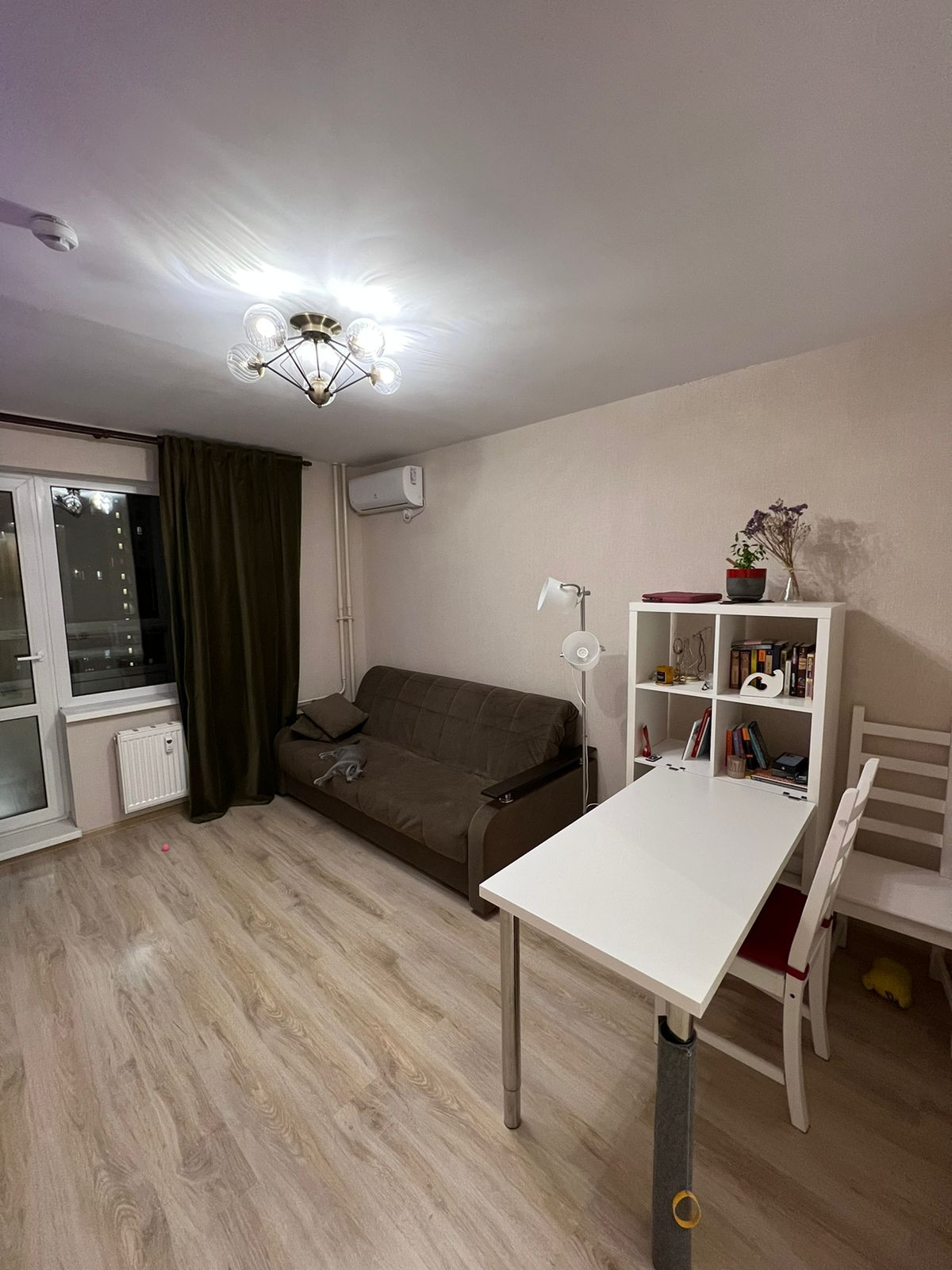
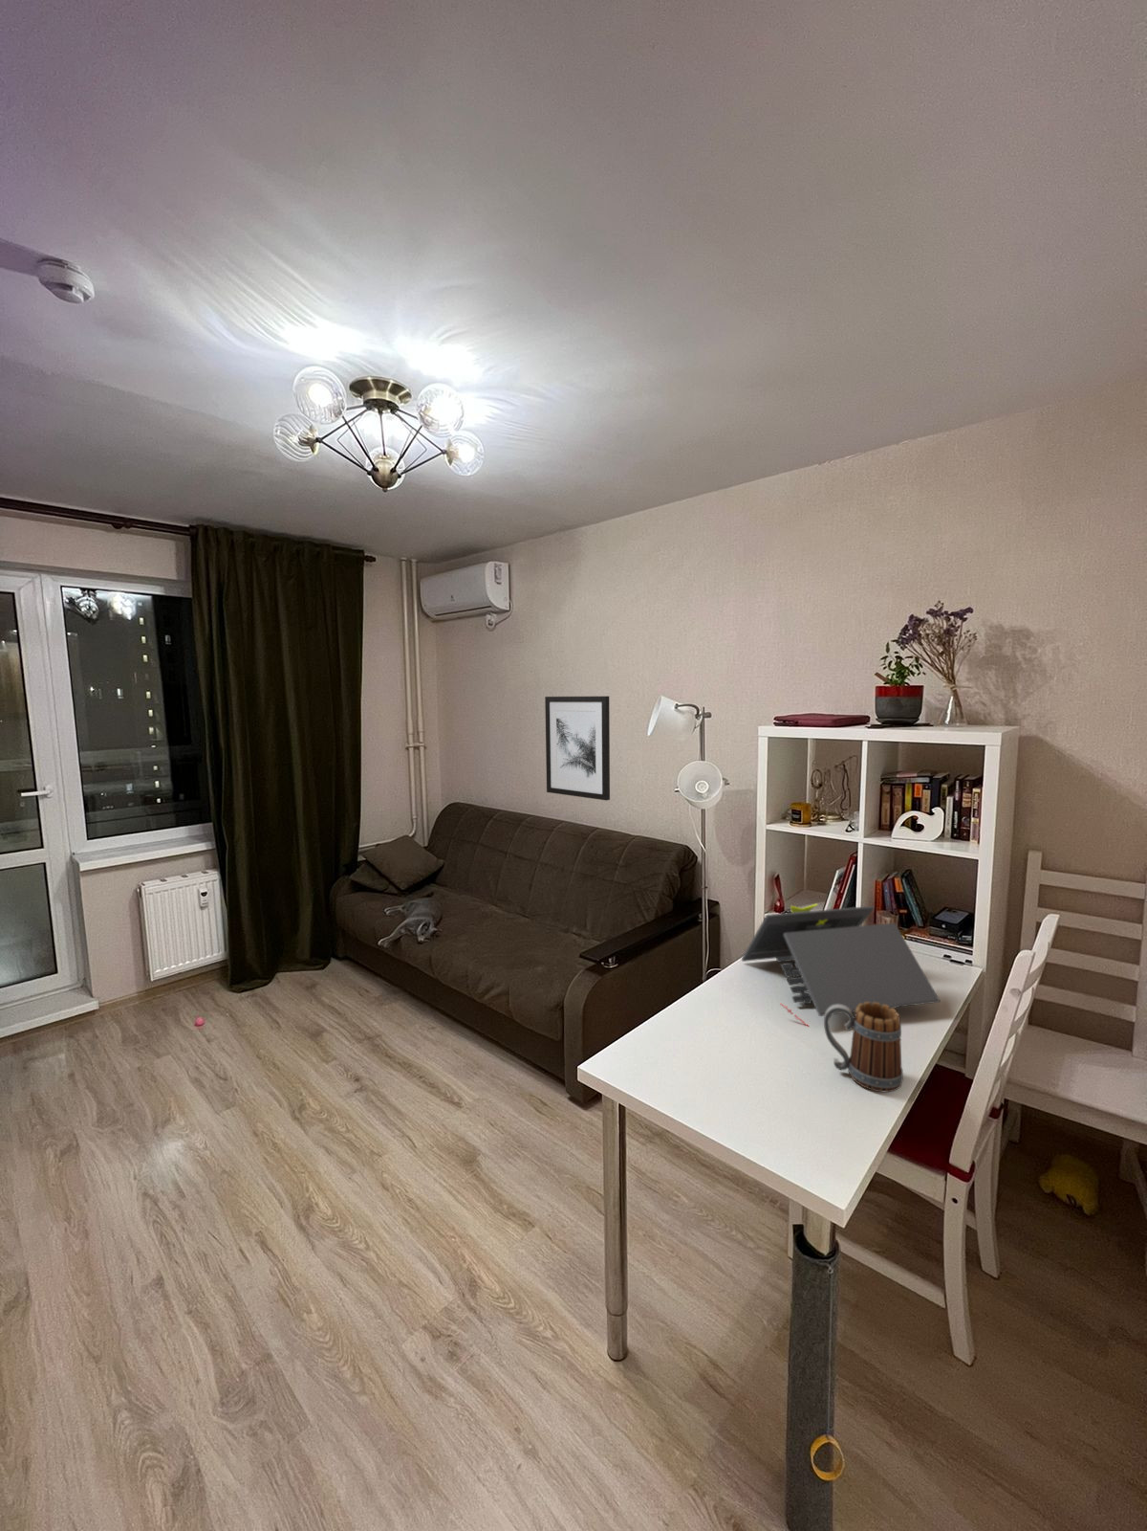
+ wall art (576, 746)
+ mug (863, 1042)
+ laptop (820, 954)
